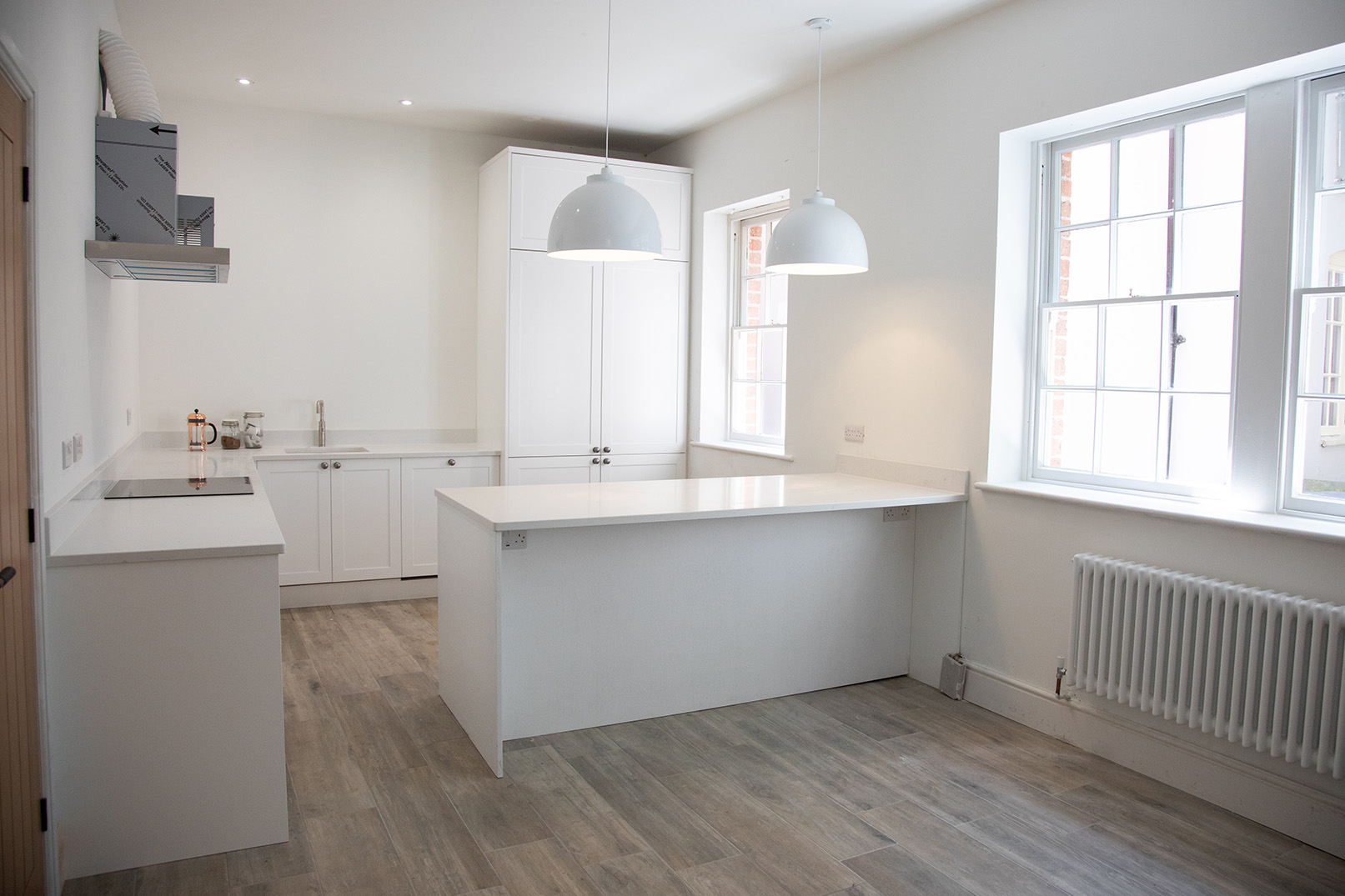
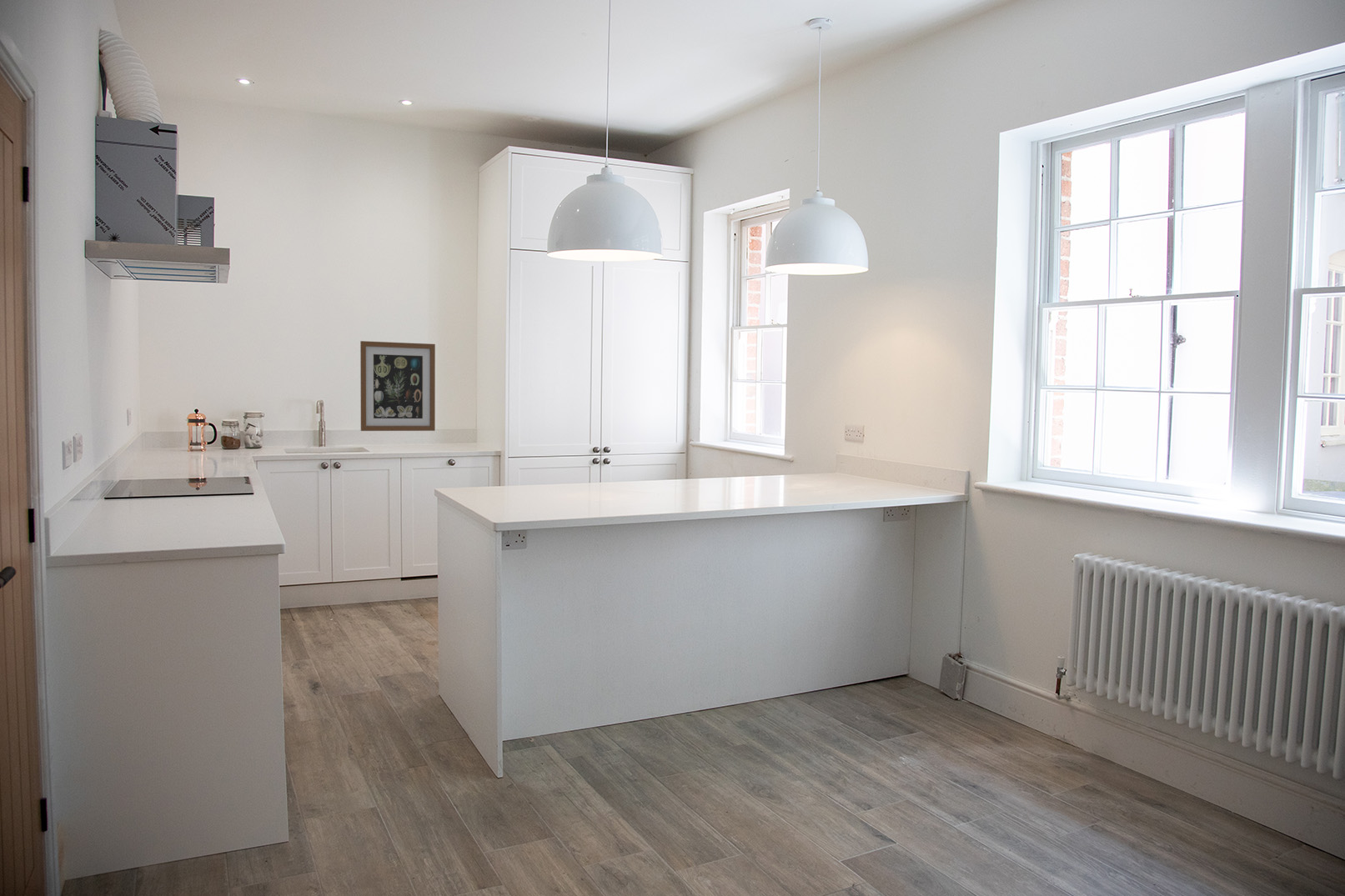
+ wall art (398, 387)
